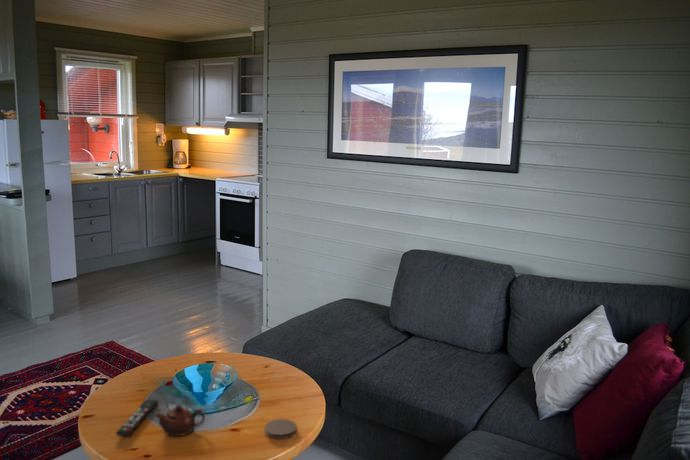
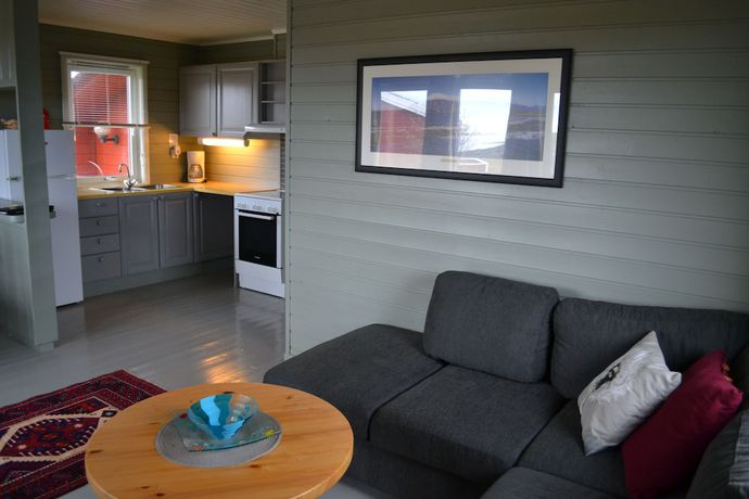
- remote control (138, 416)
- coaster (280, 428)
- teapot (180, 417)
